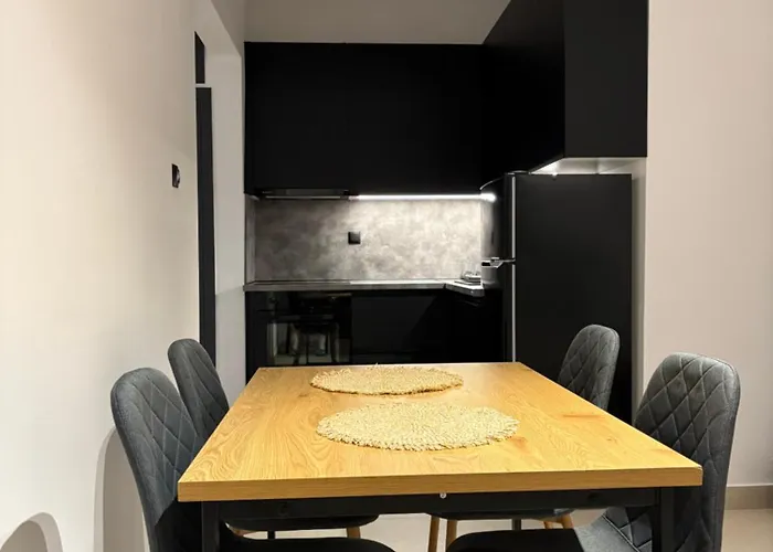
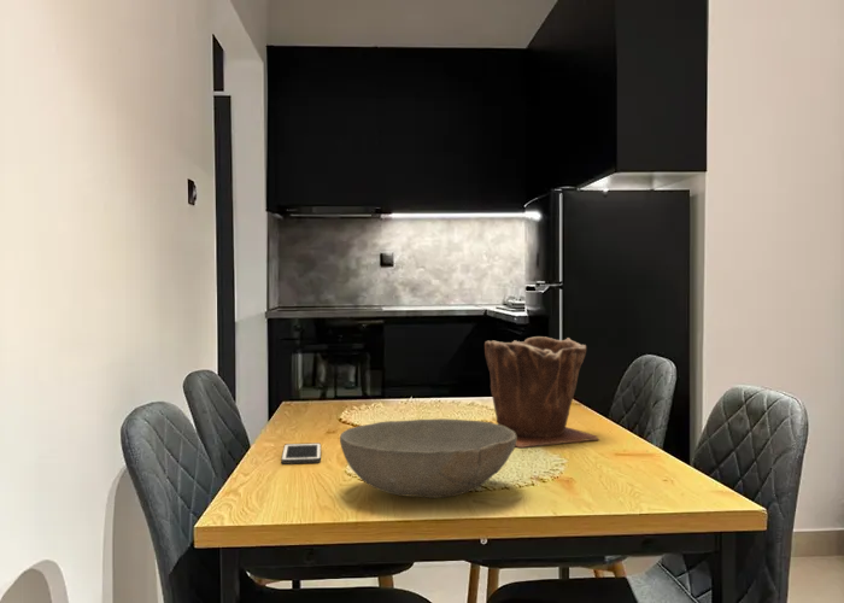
+ plant pot (534, 387)
+ bowl (428, 459)
+ cell phone (301, 452)
